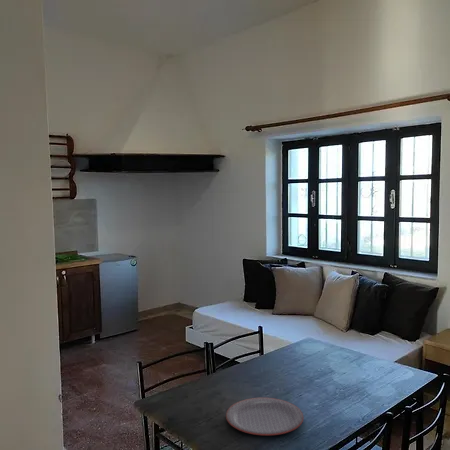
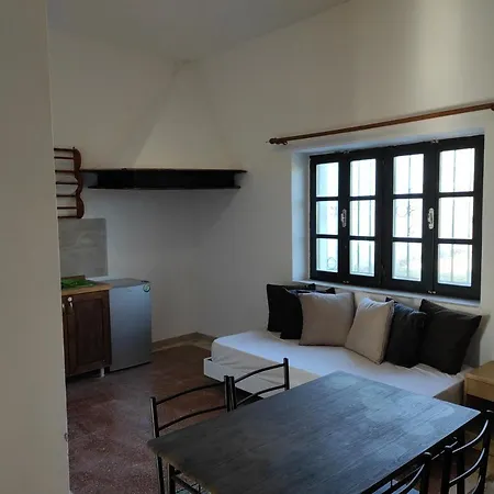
- plate (264, 417)
